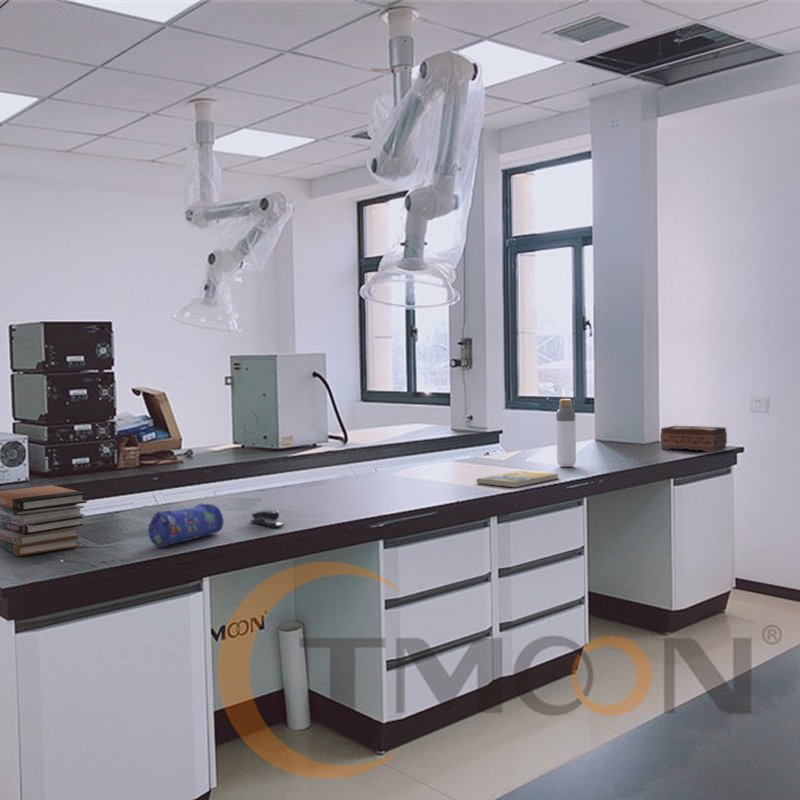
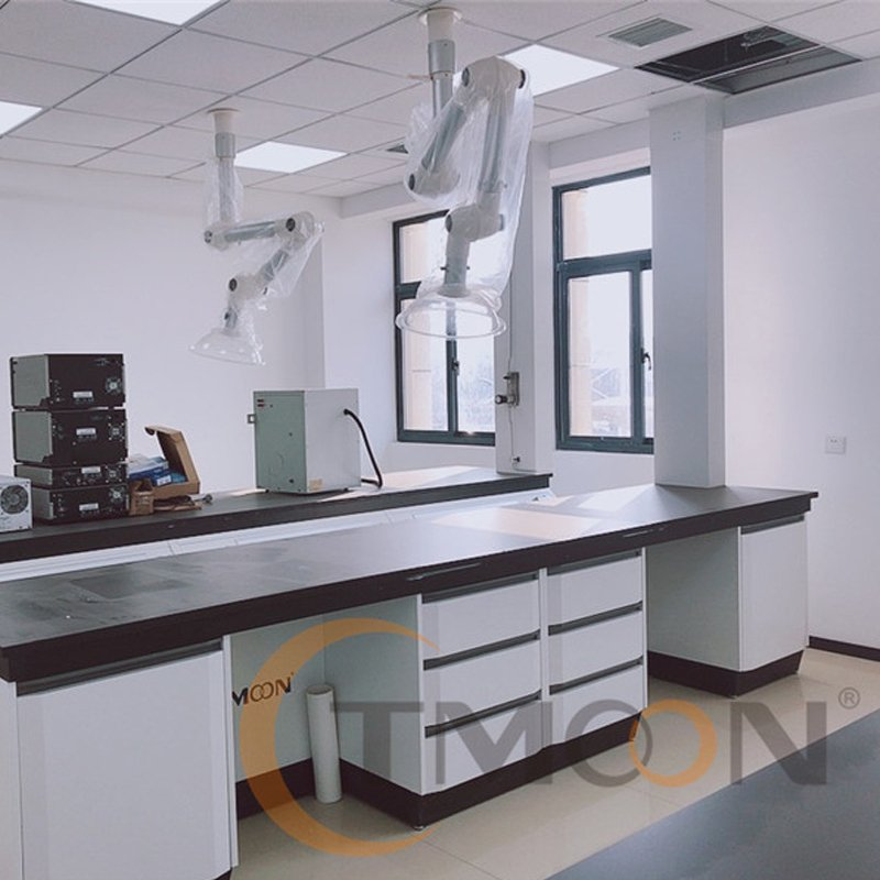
- bottle (566, 432)
- pencil case (185, 523)
- stapler (266, 517)
- booklet (518, 478)
- tissue box (693, 438)
- book stack (33, 517)
